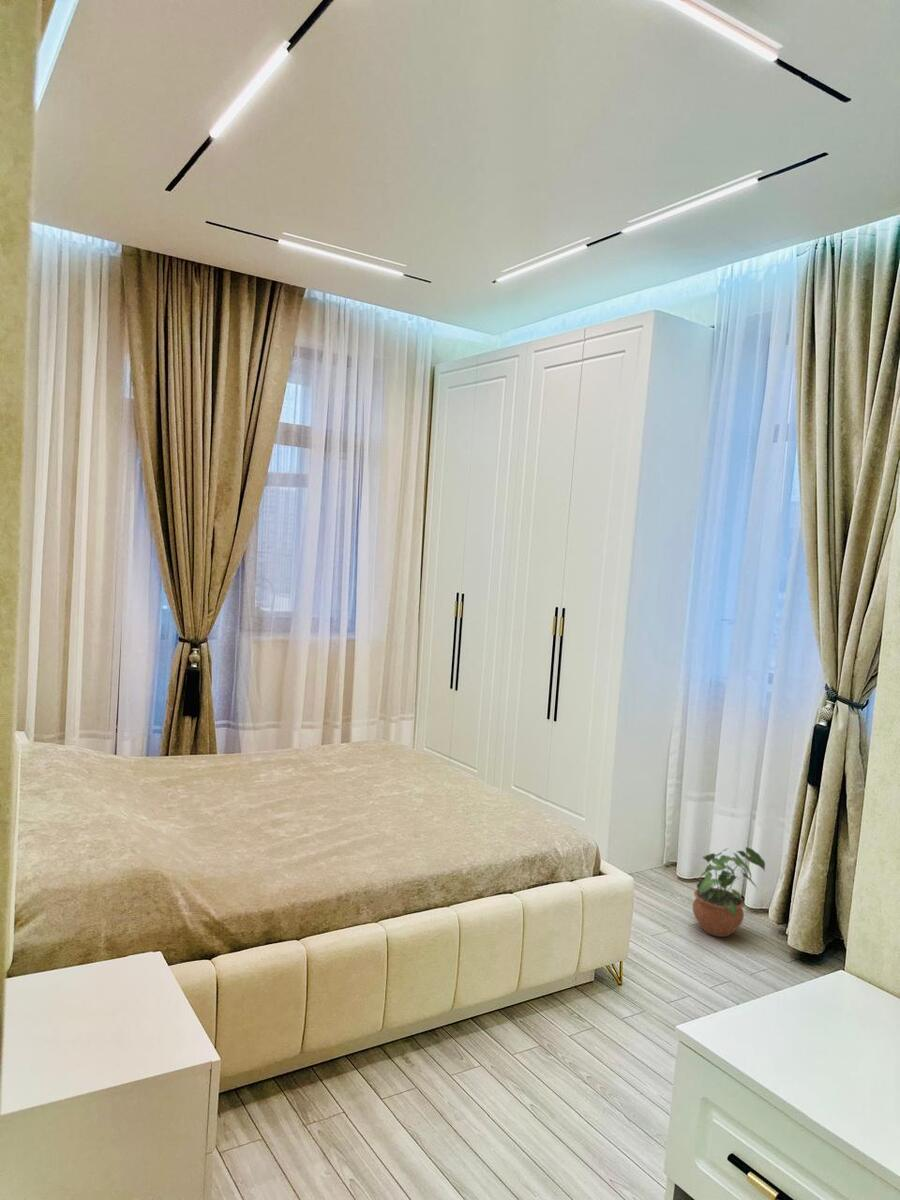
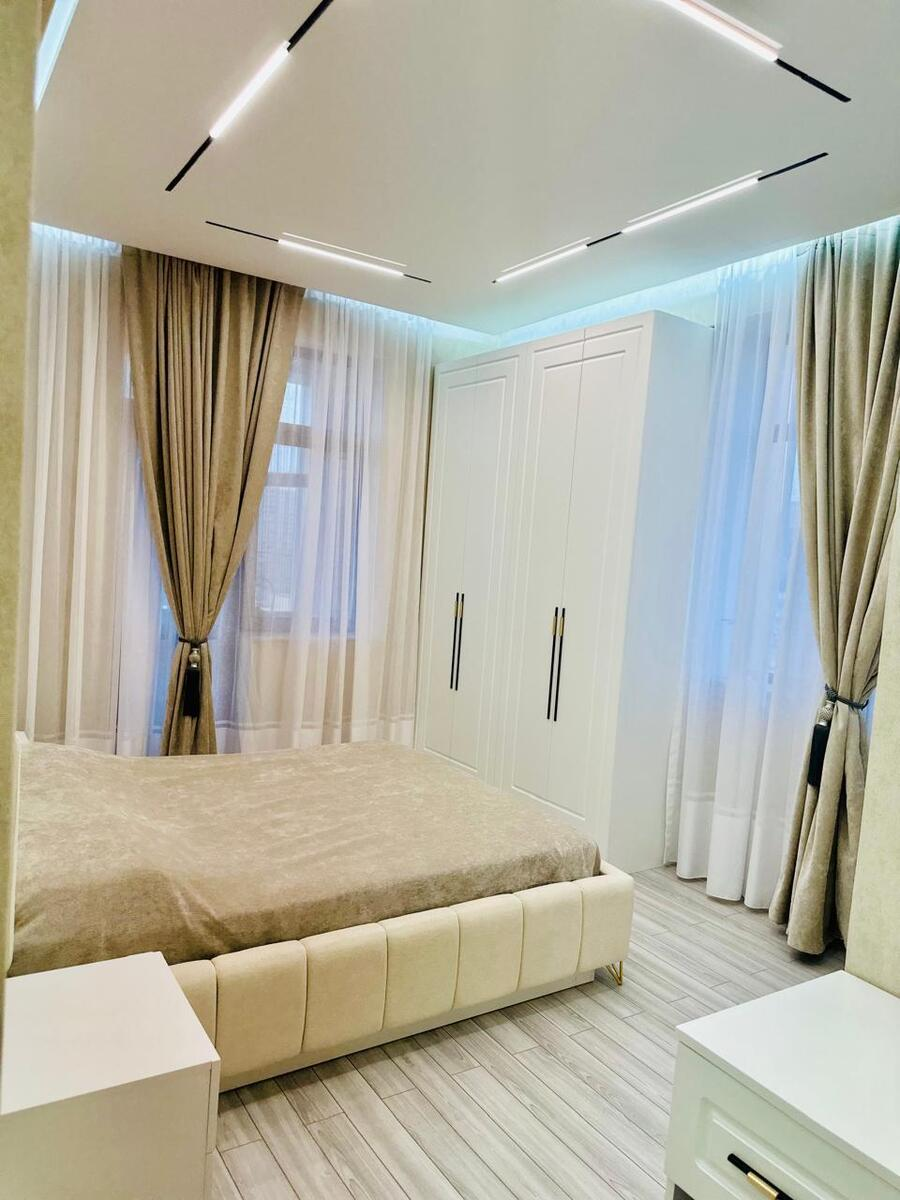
- potted plant (728, 888)
